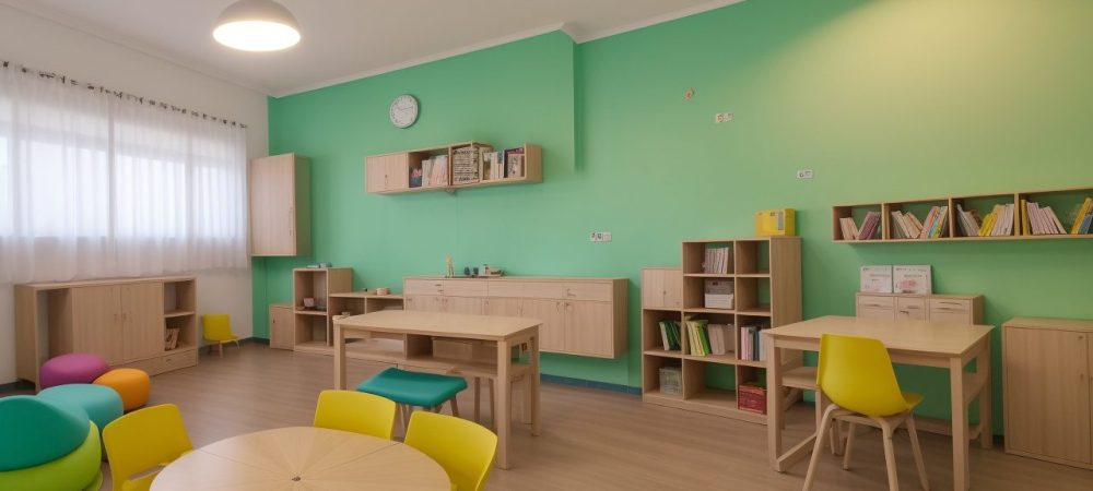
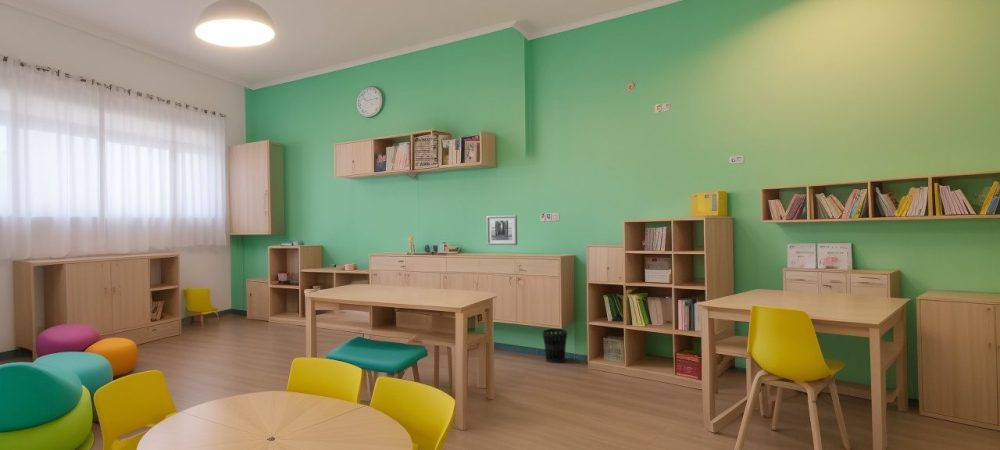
+ wall art (501, 230)
+ wastebasket (555, 345)
